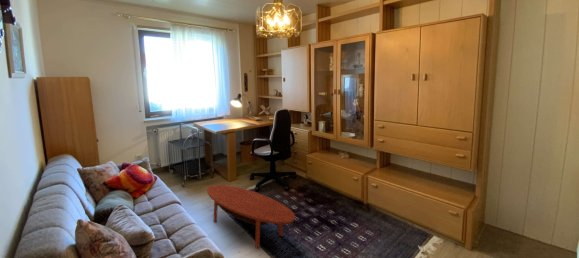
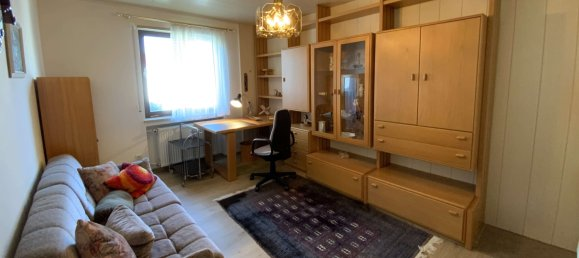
- coffee table (245, 214)
